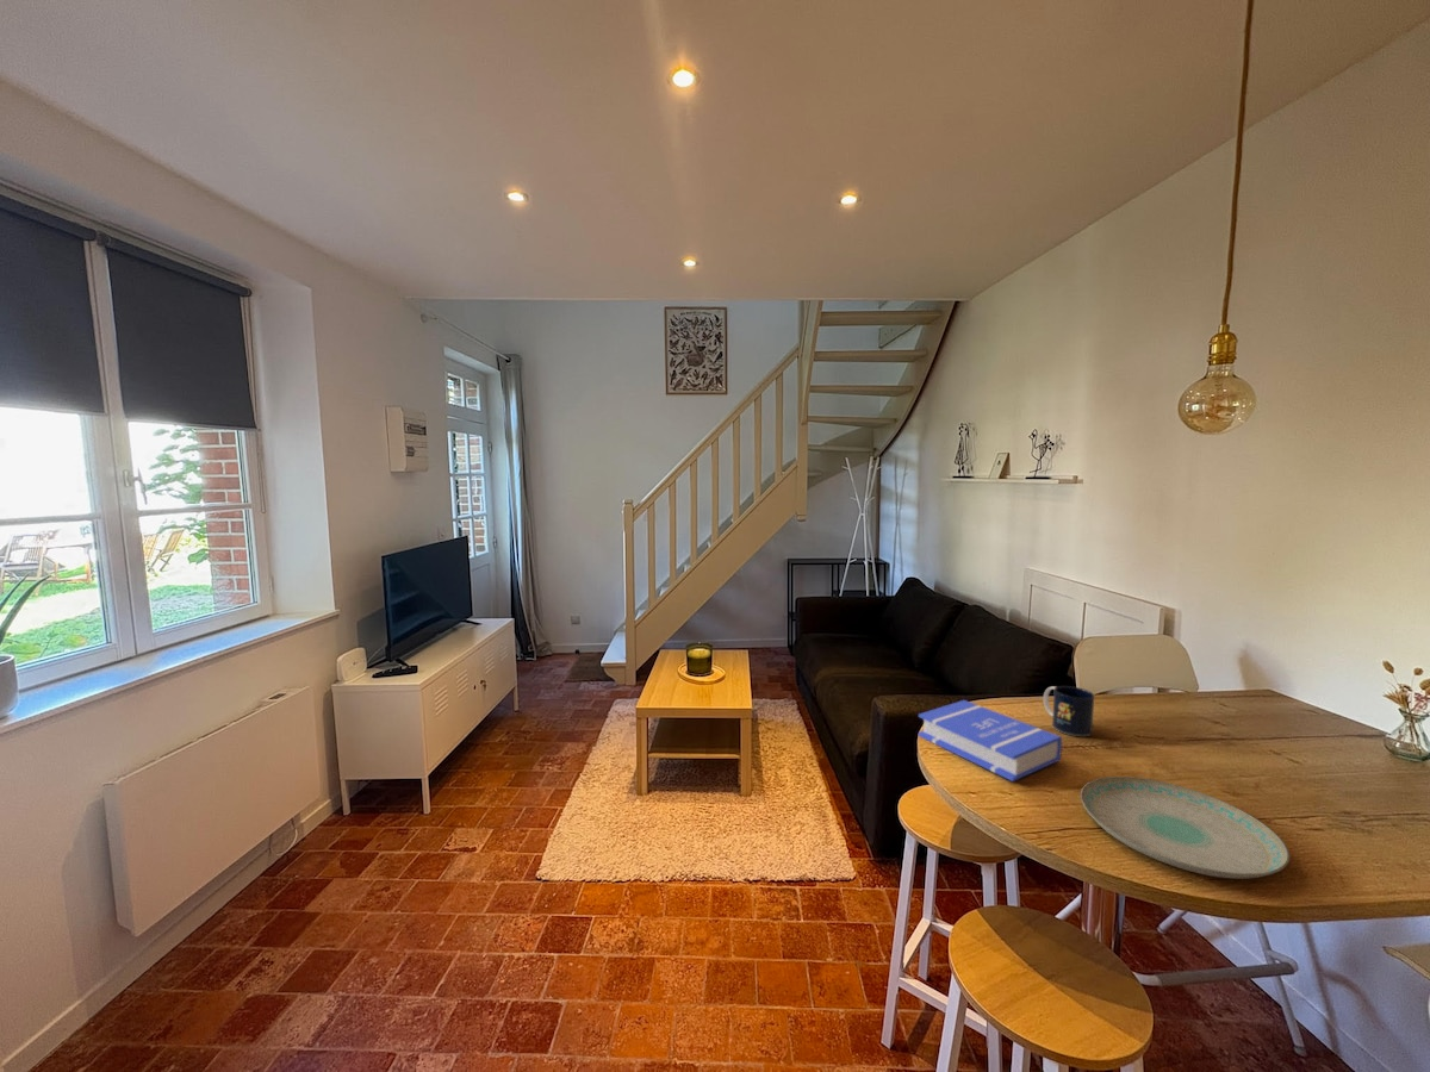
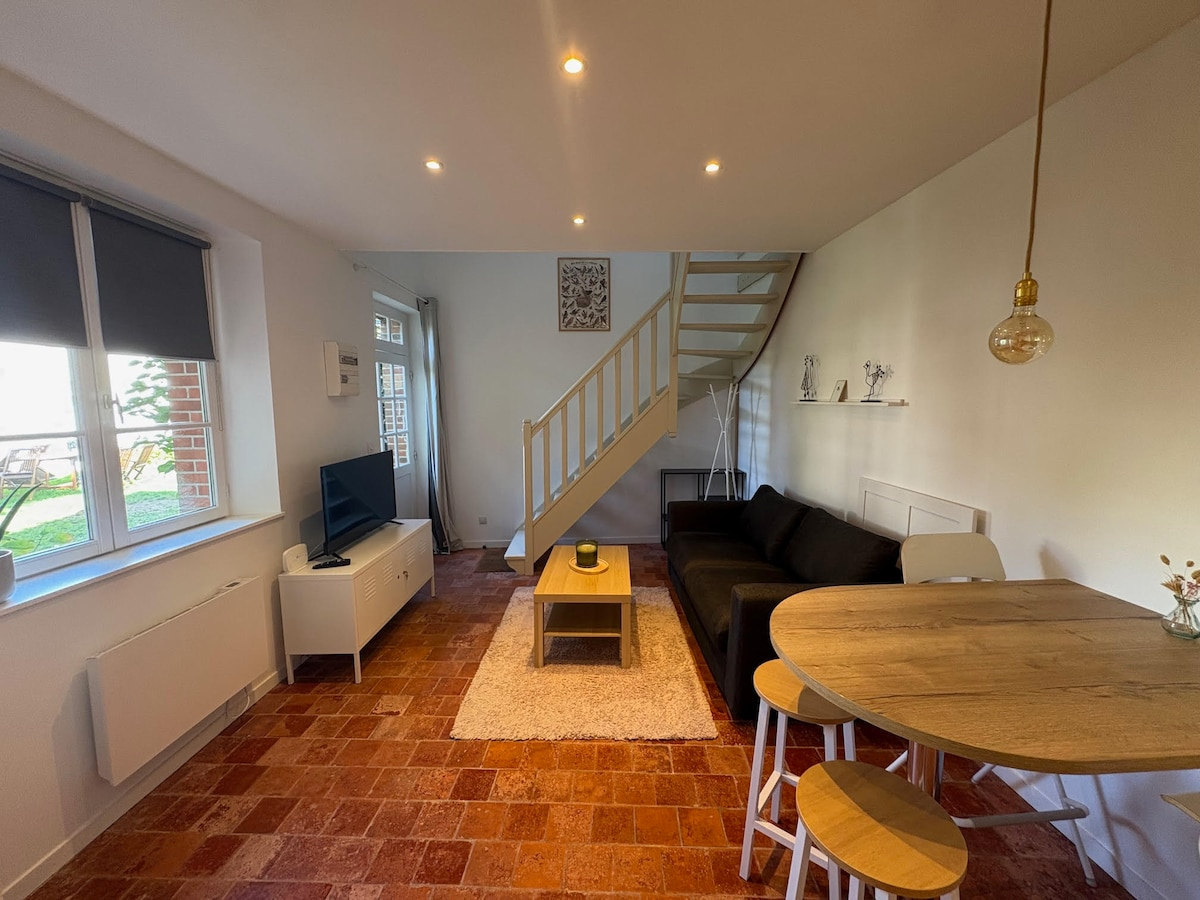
- plate (1175, 824)
- mug (1065, 706)
- book (986, 735)
